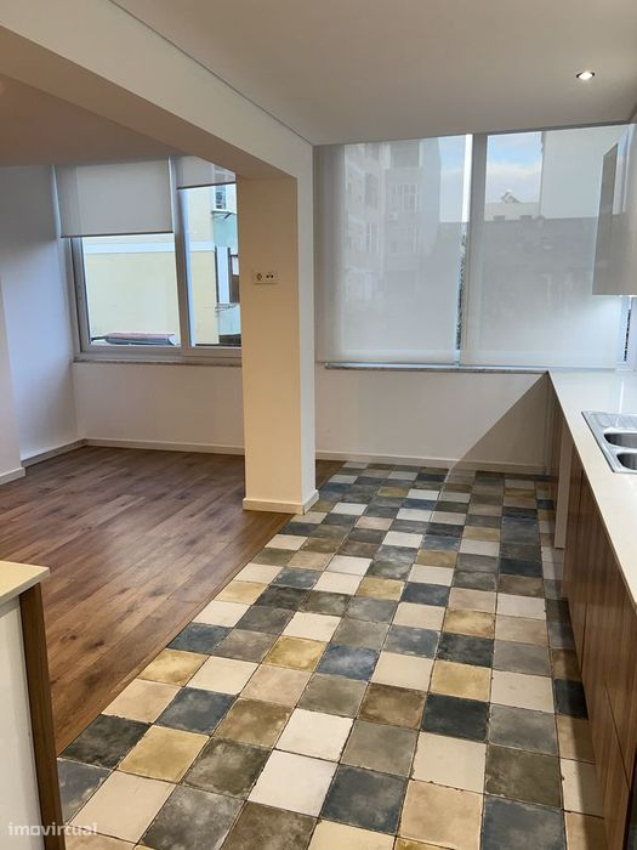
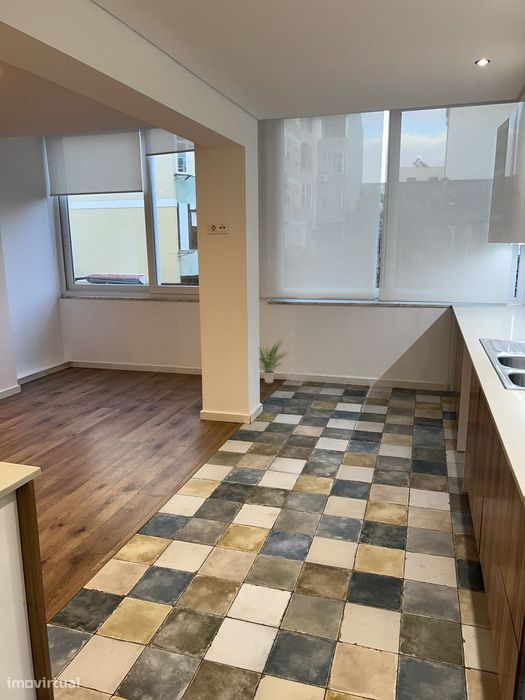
+ potted plant (268, 360)
